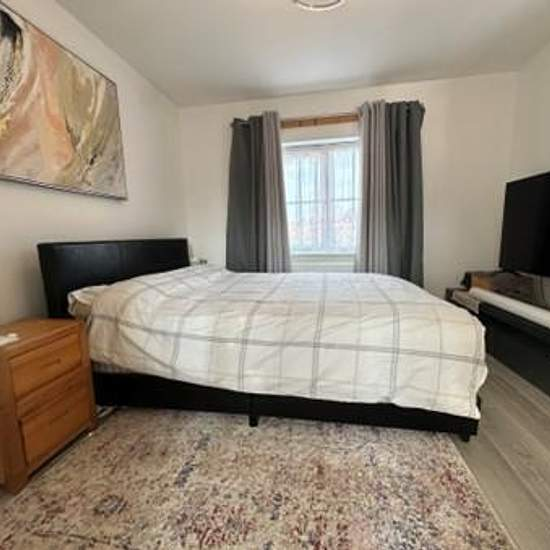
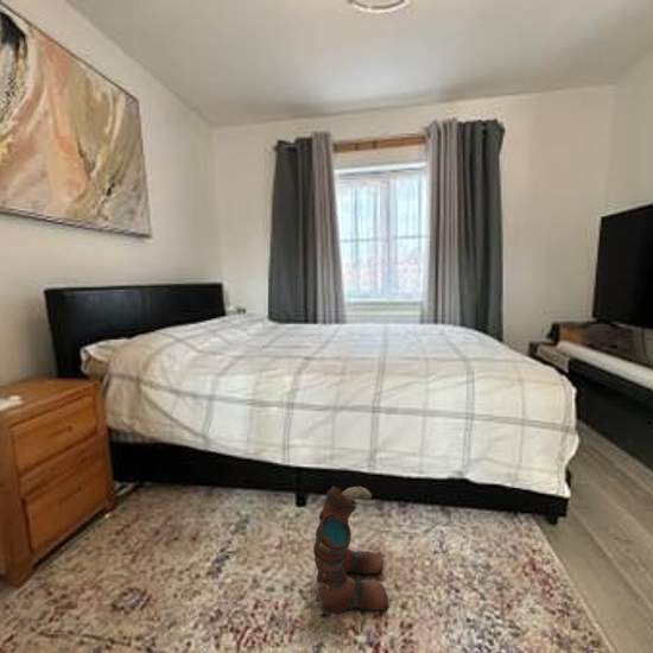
+ boots (349, 537)
